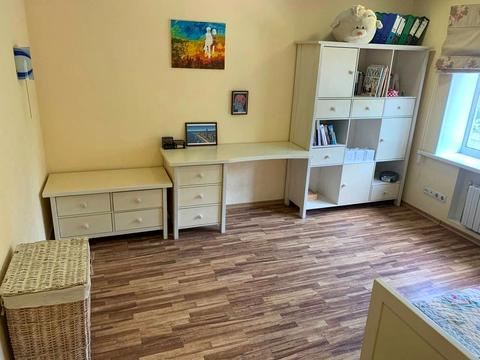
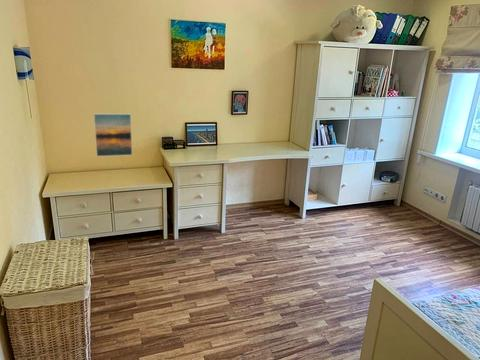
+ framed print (113, 134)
